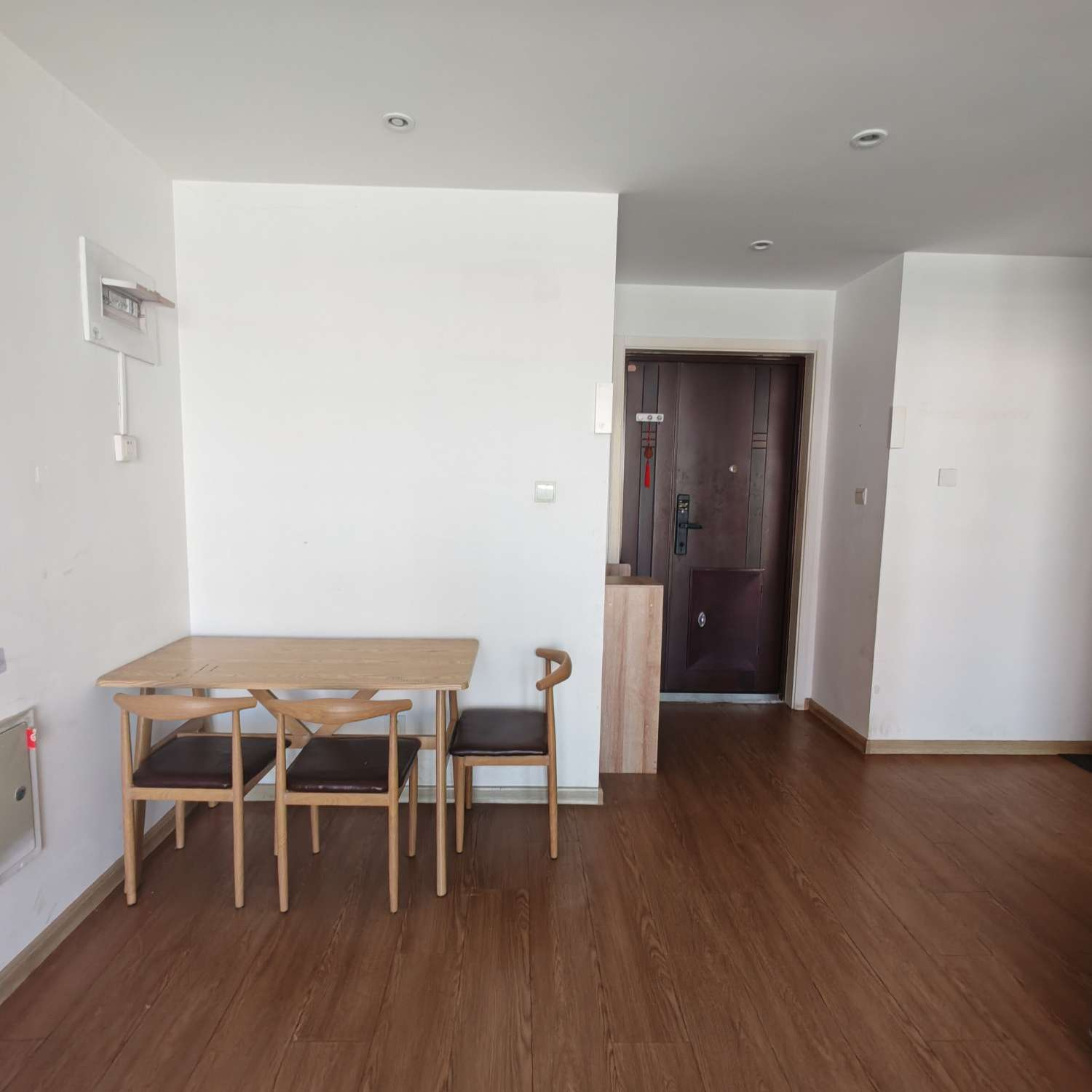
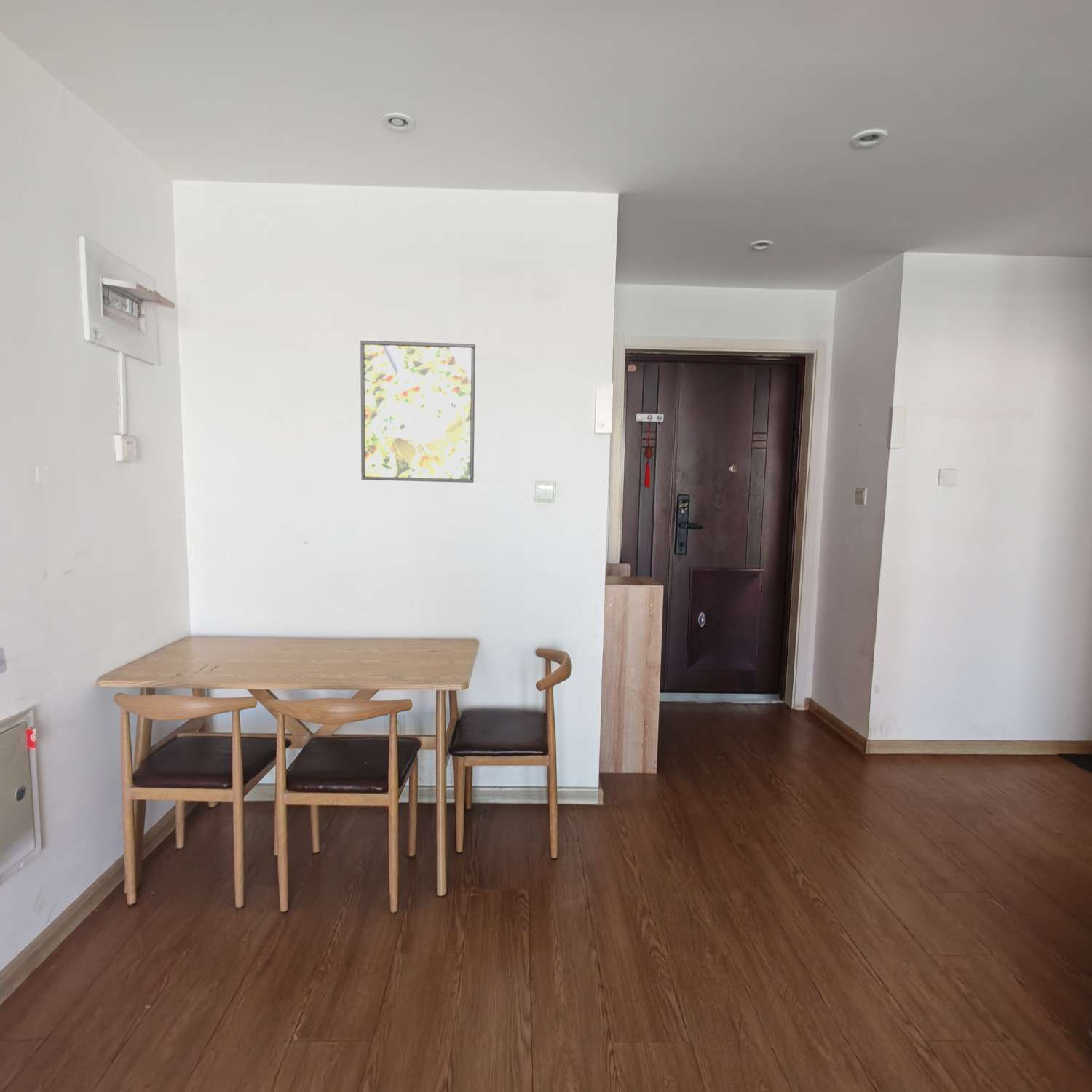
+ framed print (418, 413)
